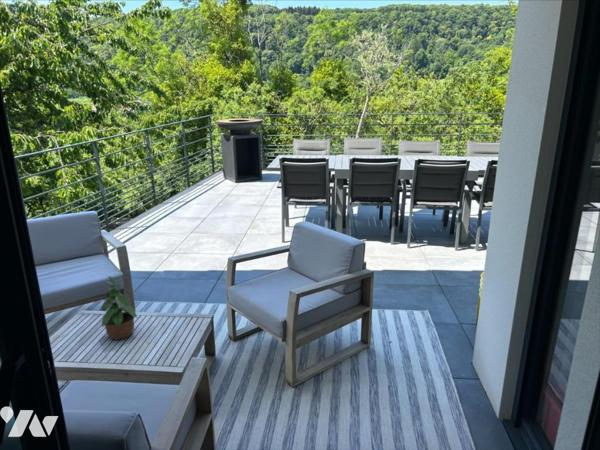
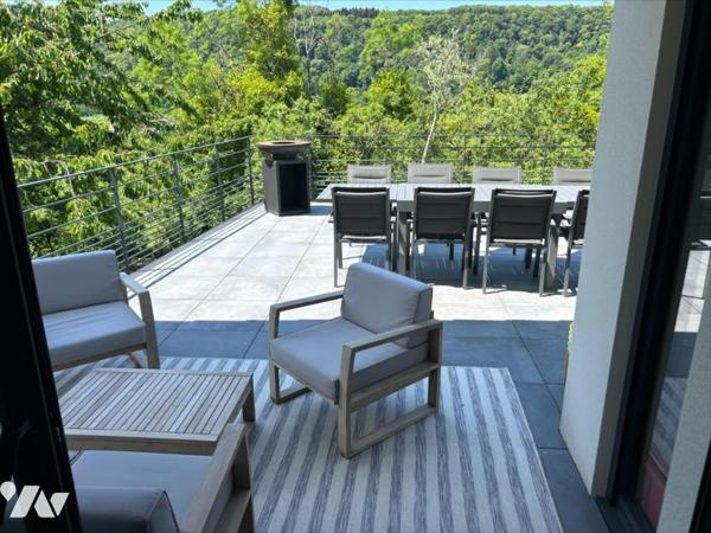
- potted plant (116, 305)
